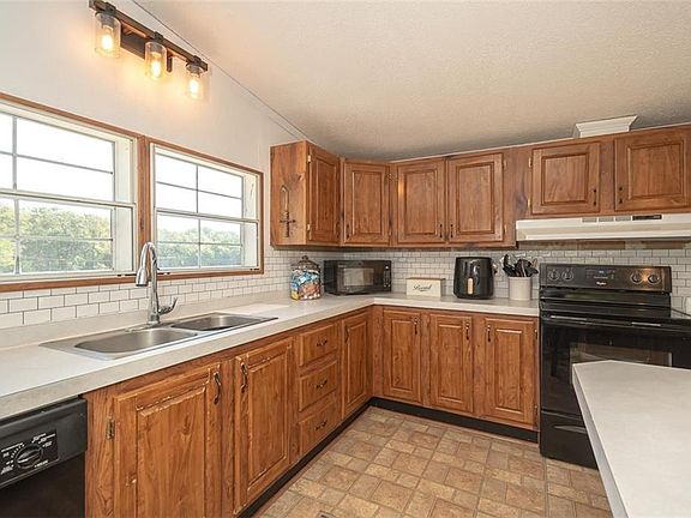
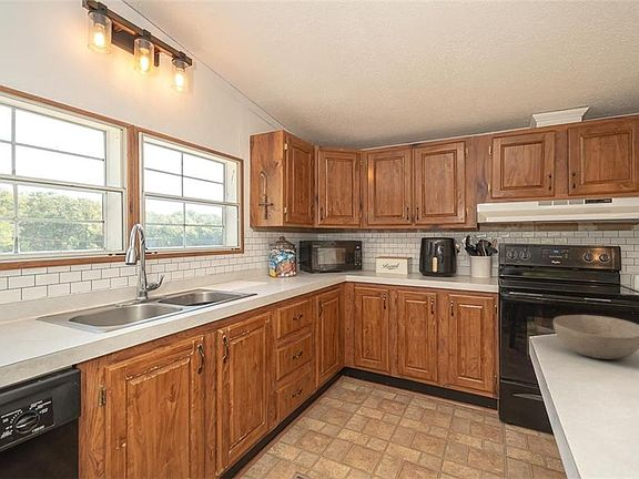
+ bowl (597, 338)
